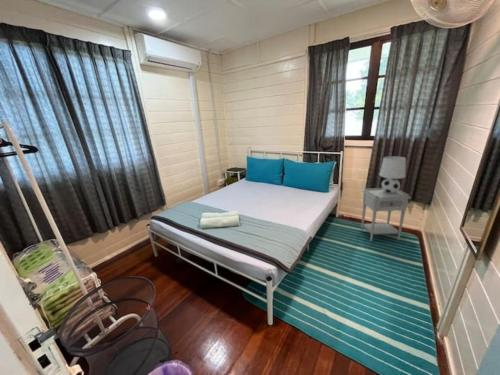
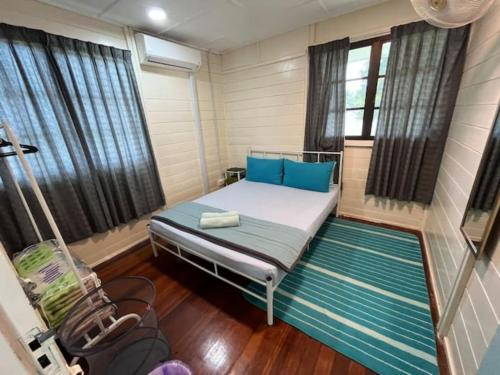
- table lamp (391, 176)
- nightstand (382, 210)
